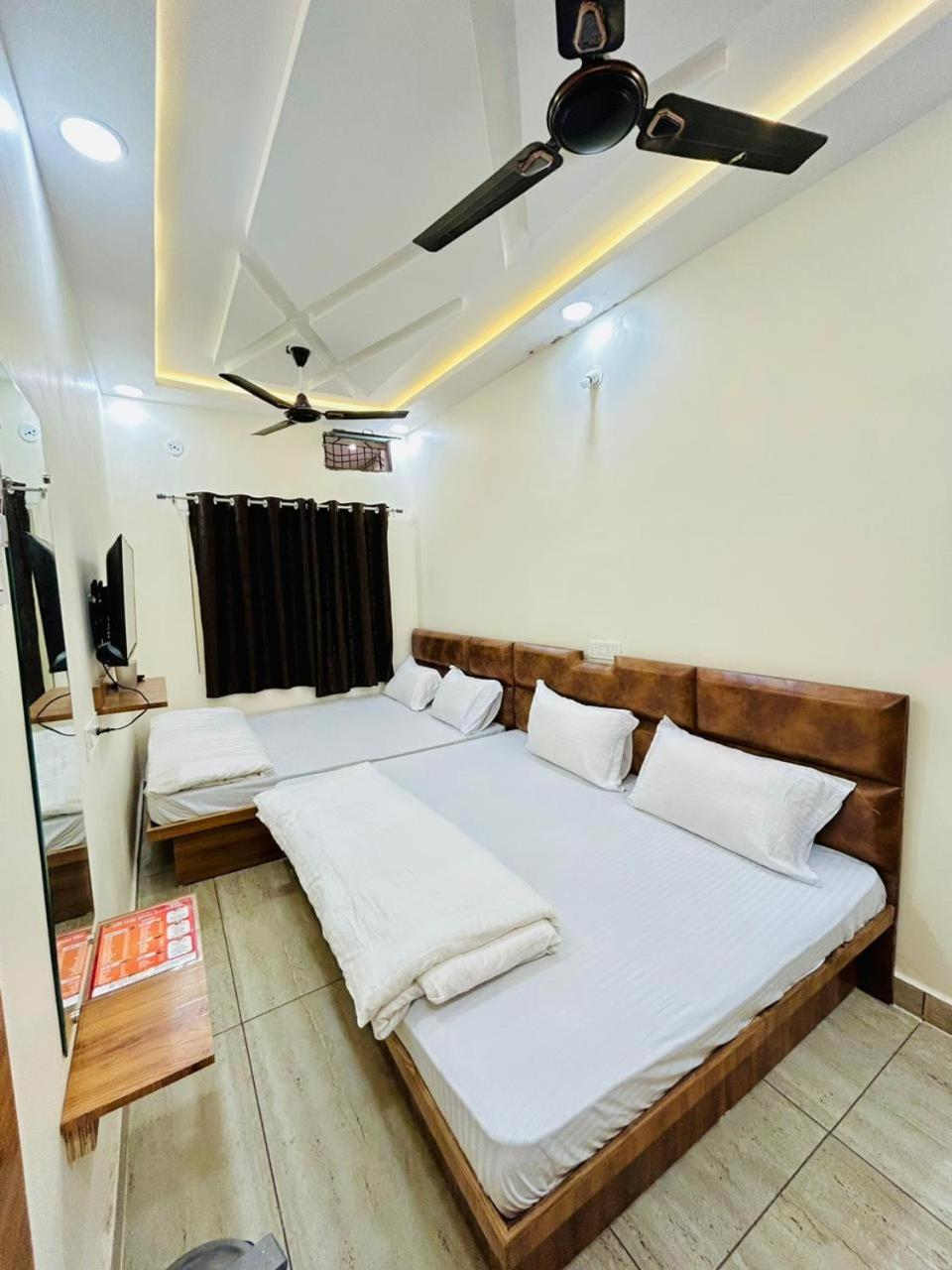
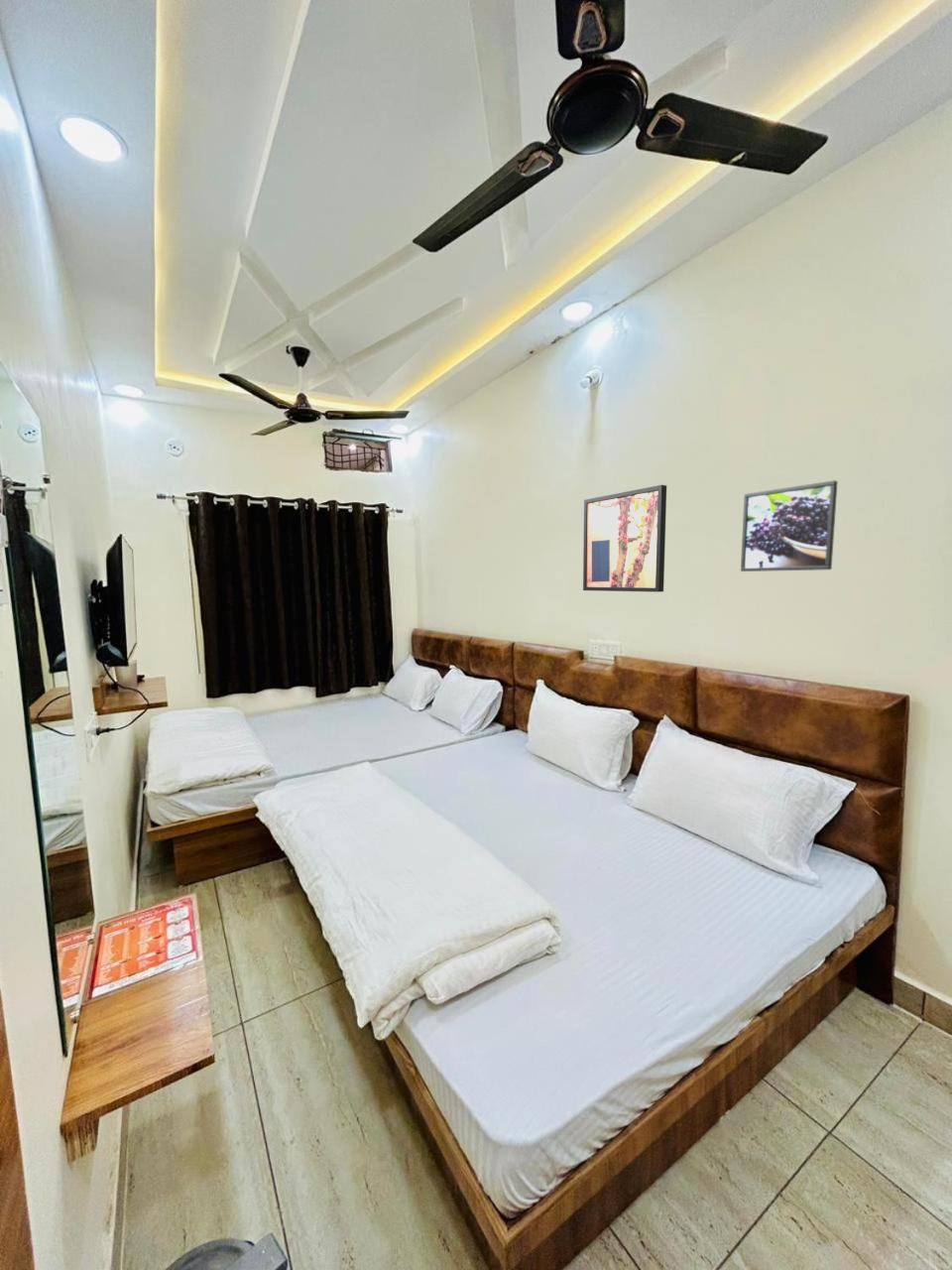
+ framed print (784, 529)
+ wall art (621, 543)
